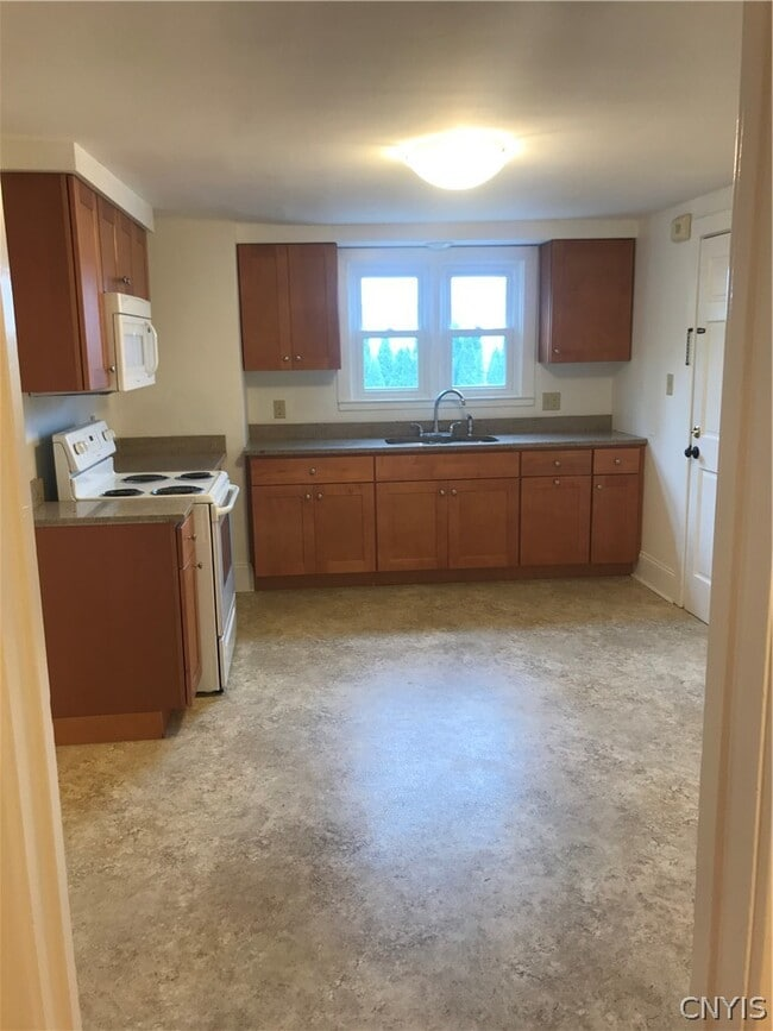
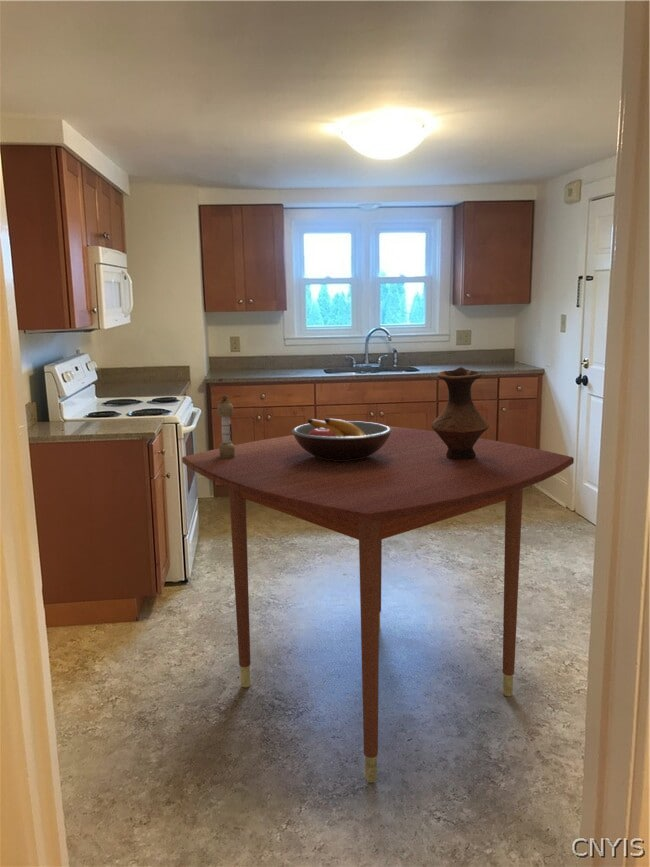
+ dining table (373, 577)
+ vase (460, 412)
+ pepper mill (226, 425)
+ fruit bowl (341, 438)
